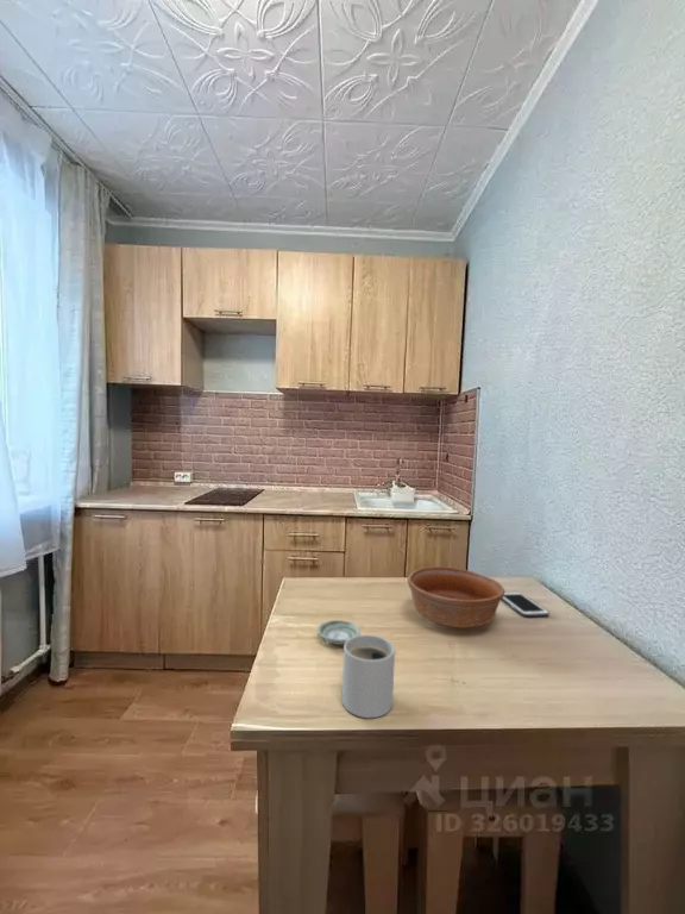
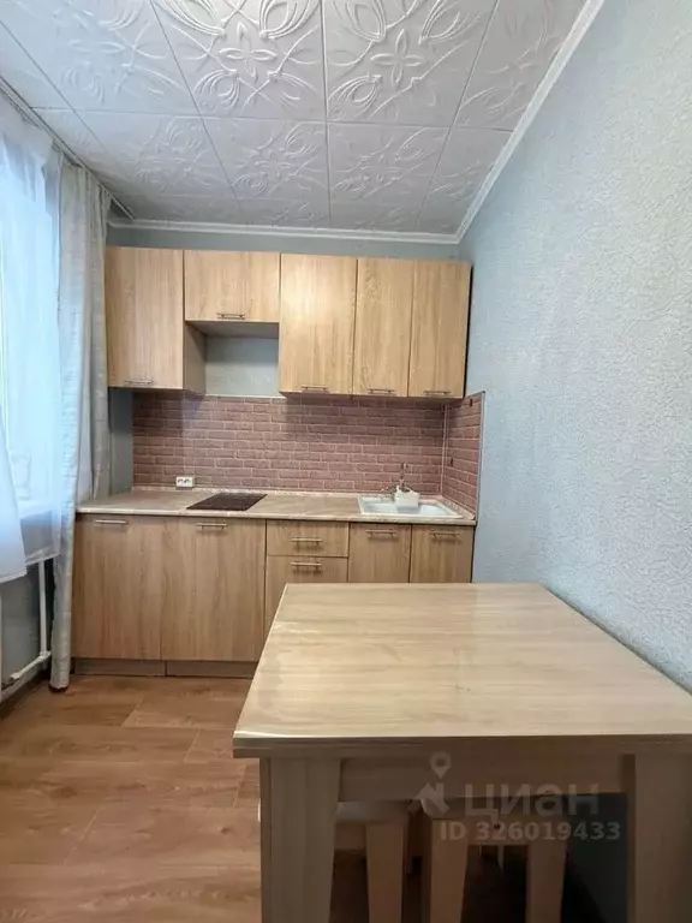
- cell phone (521, 603)
- saucer (338, 633)
- bowl (453, 600)
- mug (367, 670)
